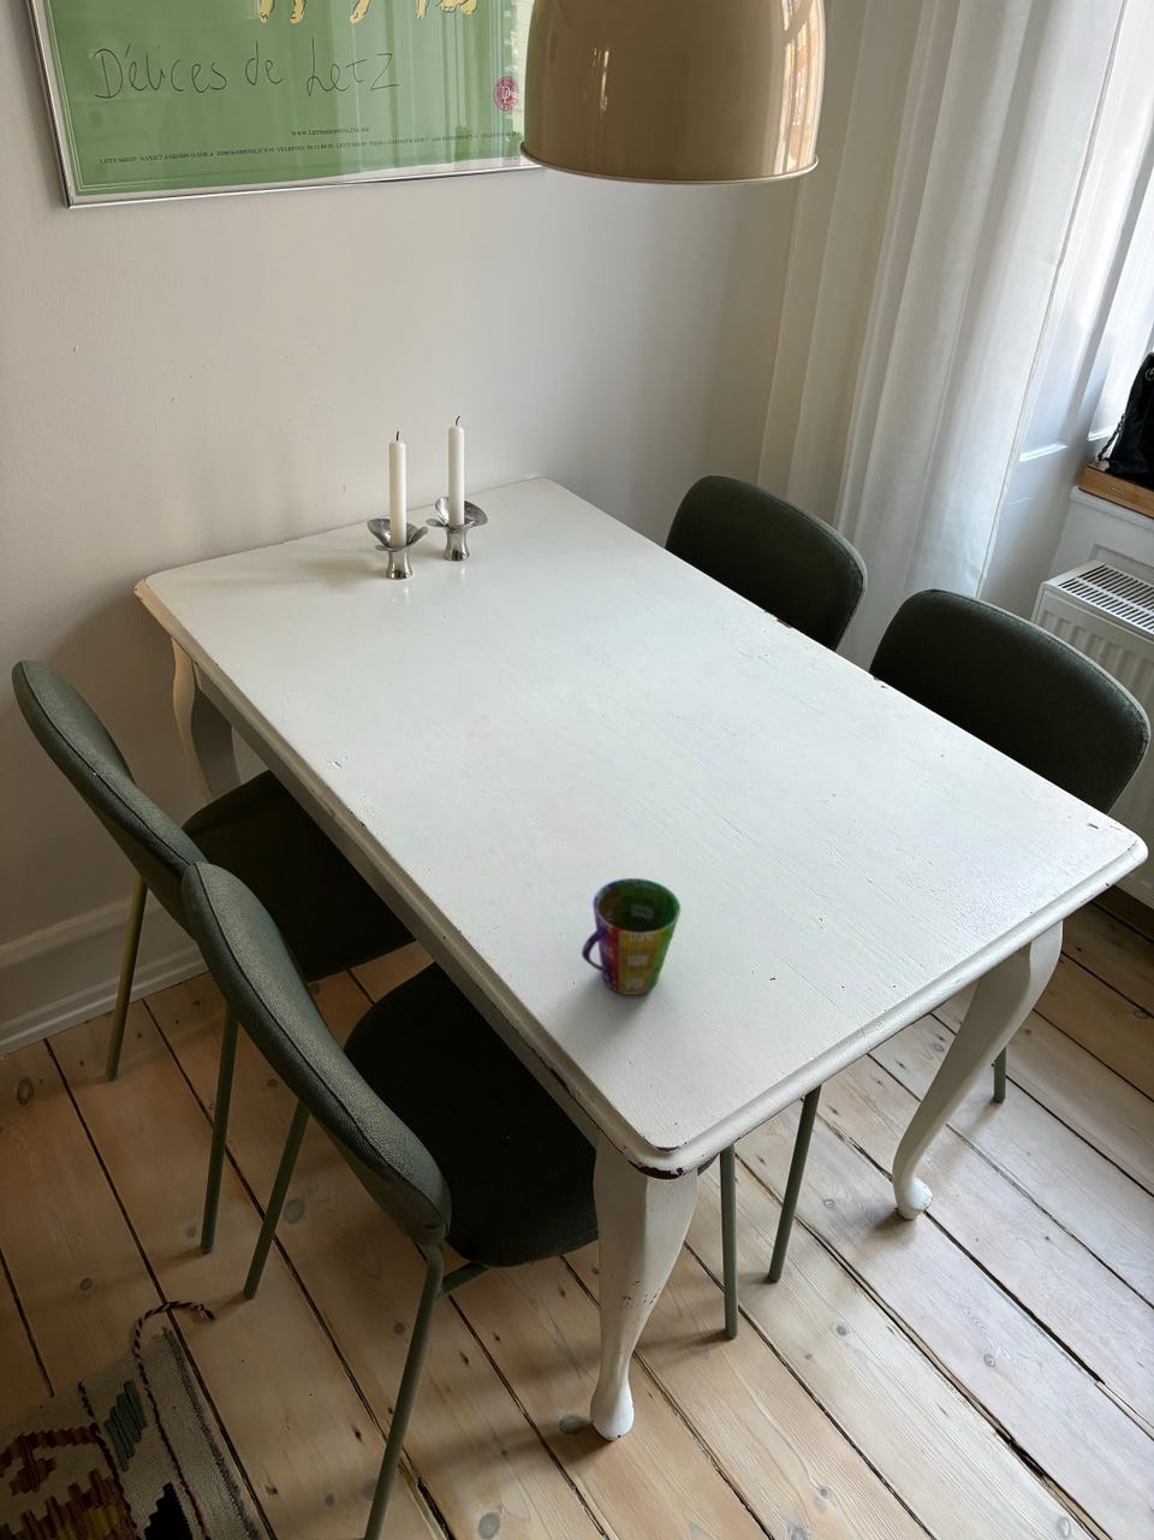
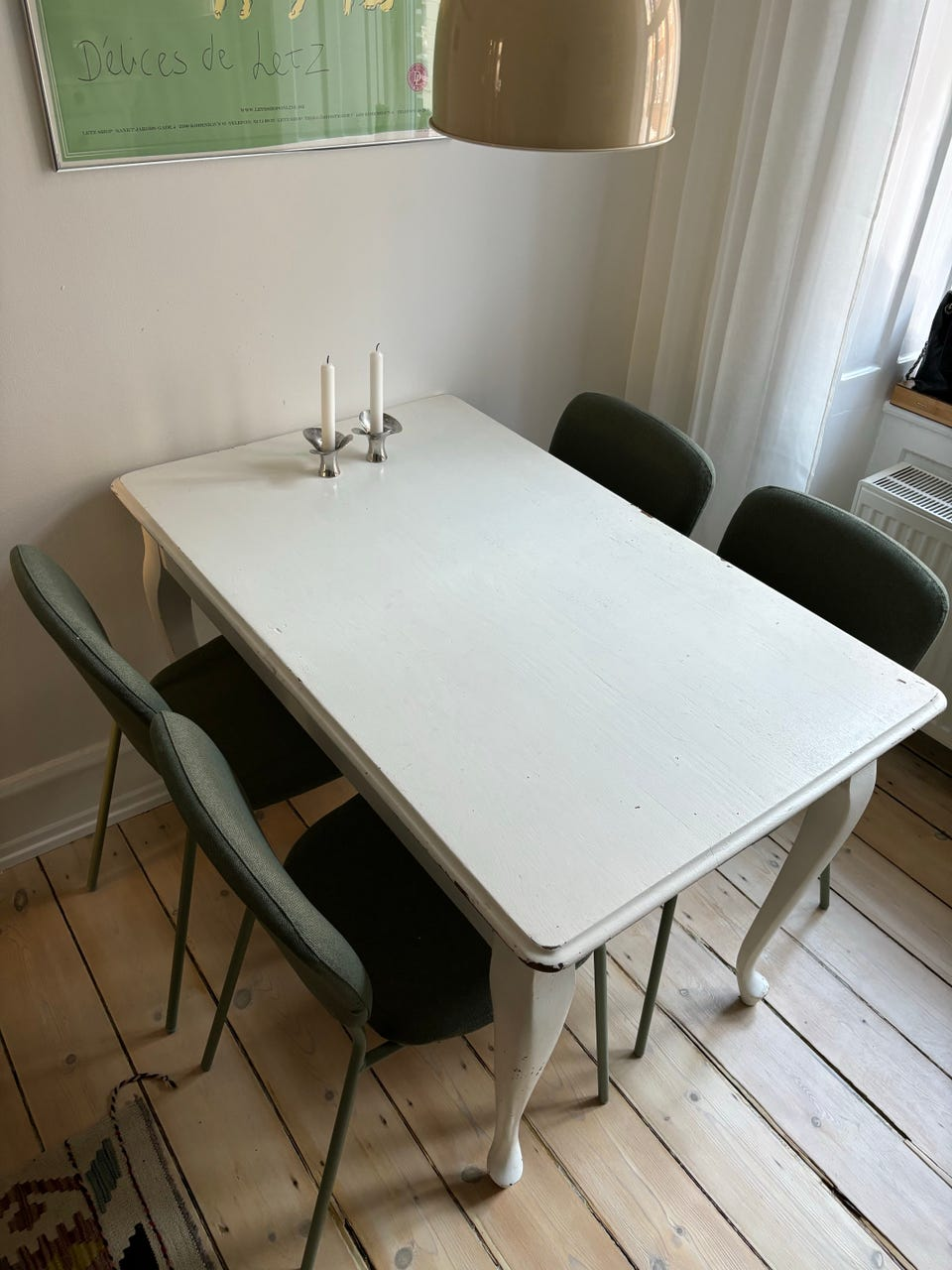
- cup (624, 947)
